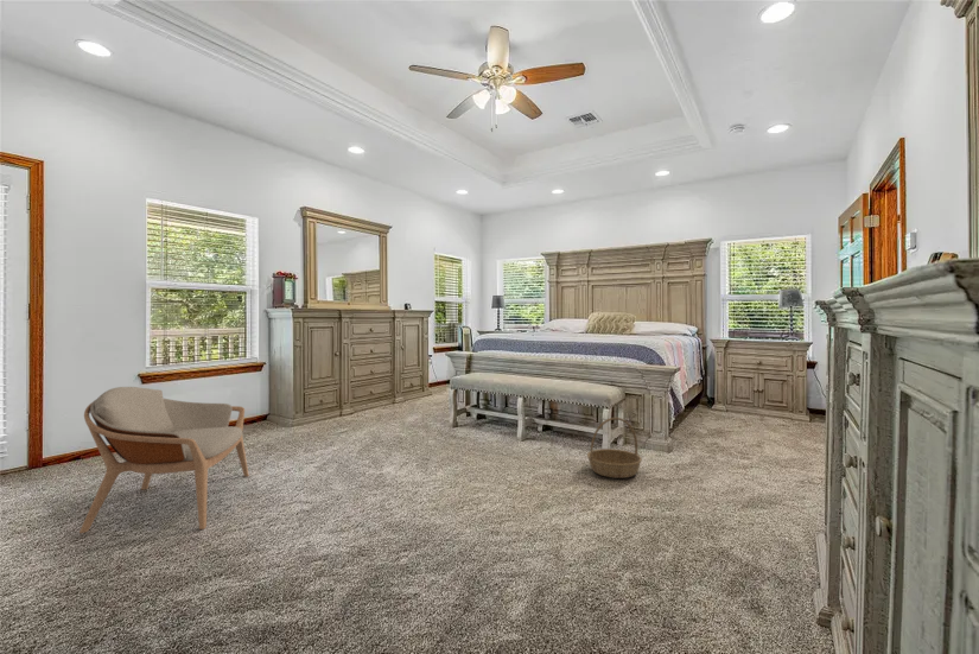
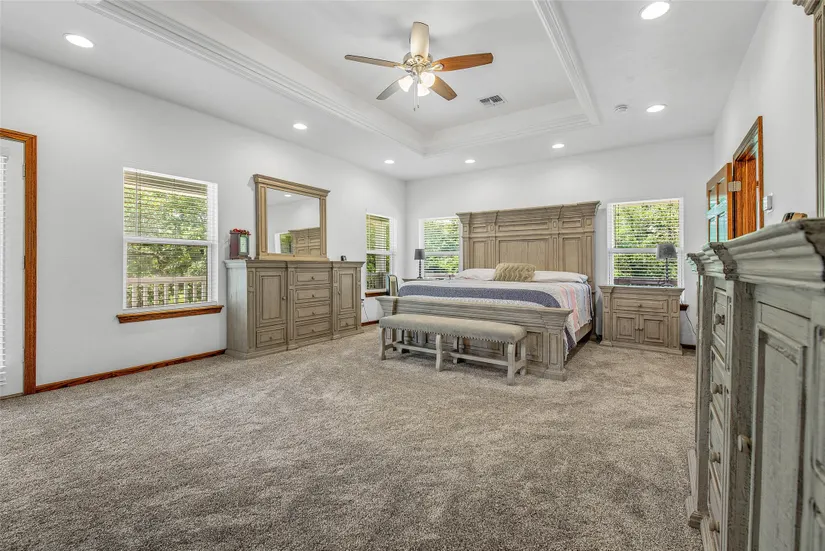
- basket (612, 449)
- armchair (169, 444)
